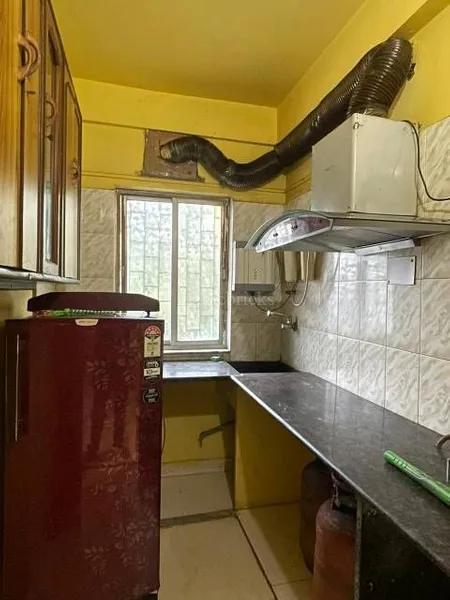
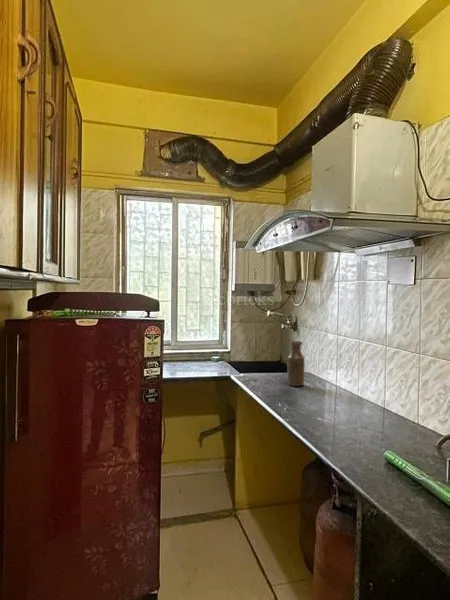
+ bottle (295, 363)
